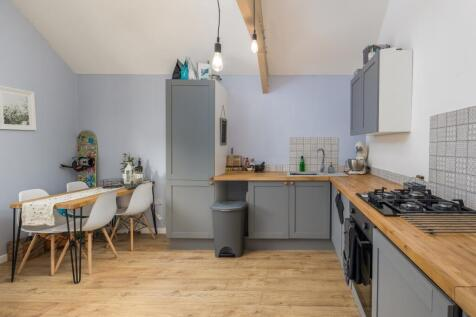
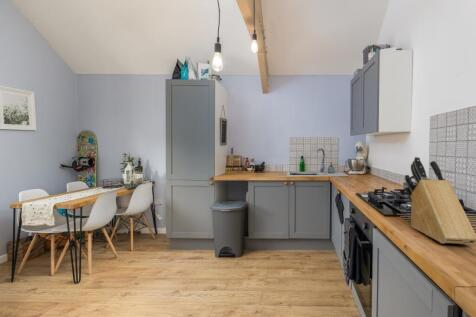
+ knife block (435, 195)
